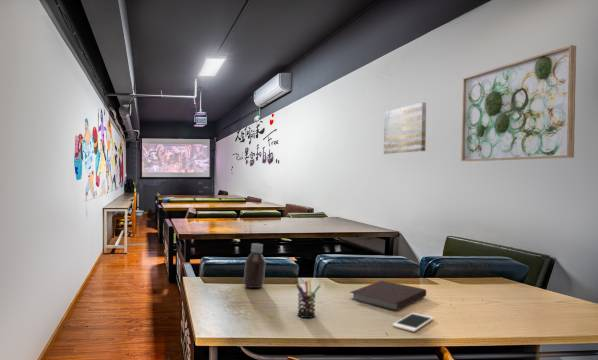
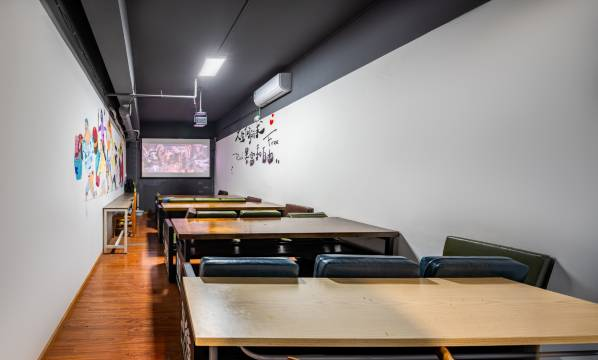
- bottle (254, 265)
- cell phone (413, 321)
- wall art (403, 130)
- wall art (508, 111)
- pen holder (308, 297)
- notebook (388, 294)
